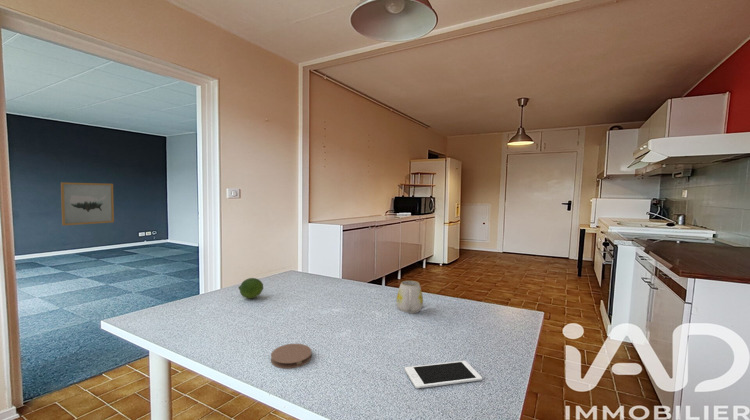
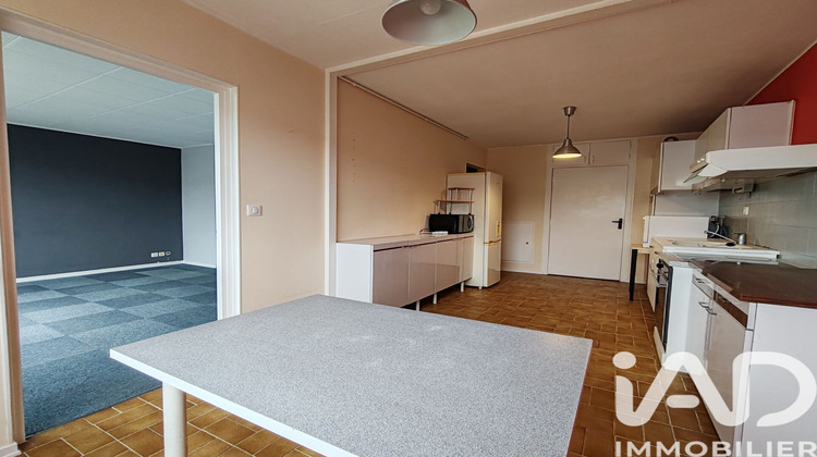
- fruit (251, 288)
- mug (409, 297)
- coaster (291, 355)
- wall art (88, 203)
- cell phone (442, 373)
